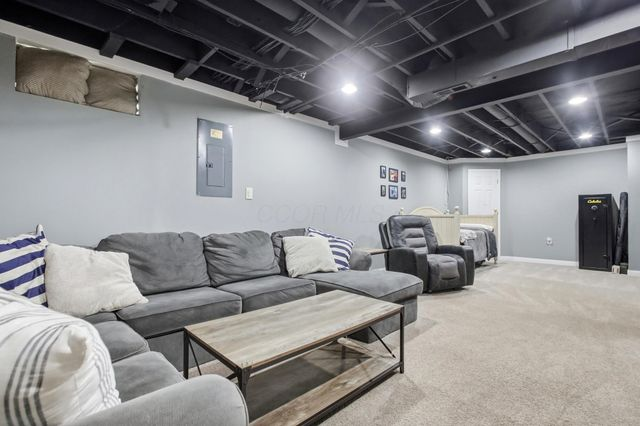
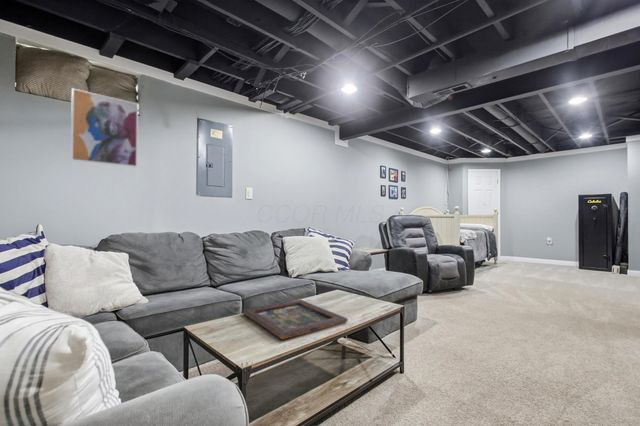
+ religious icon (292, 315)
+ wall art (106, 130)
